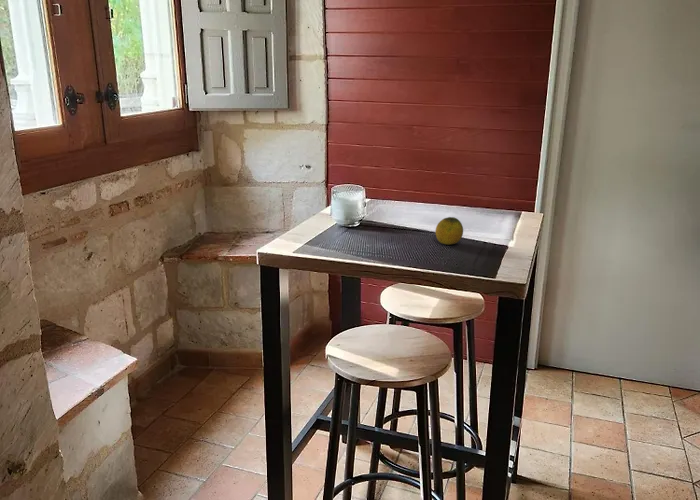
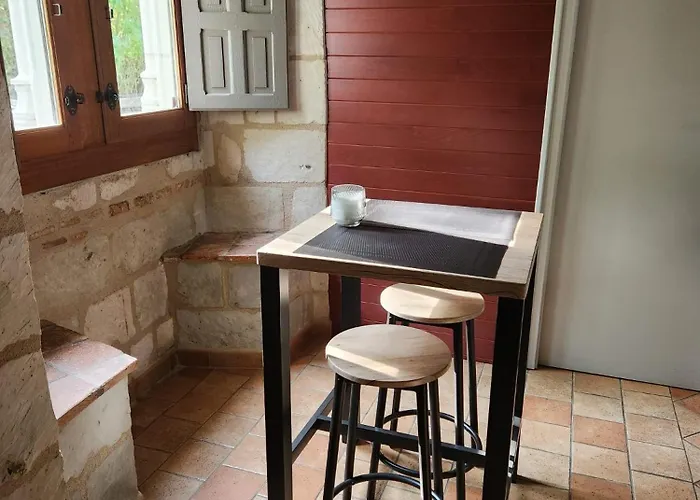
- fruit (449, 231)
